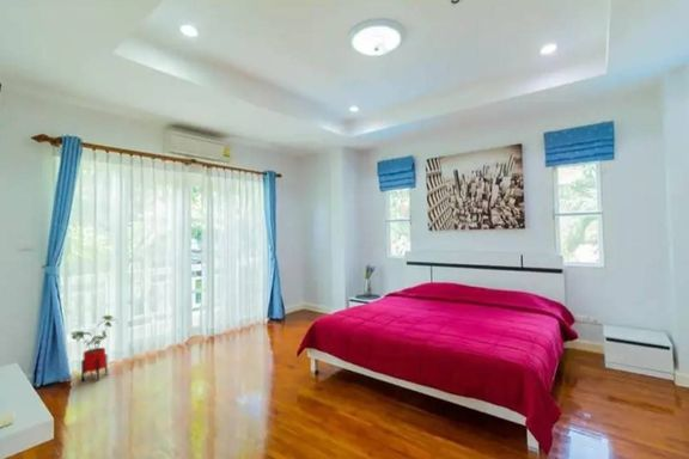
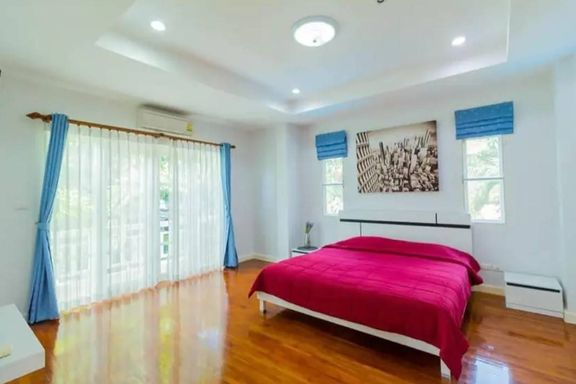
- house plant (97, 347)
